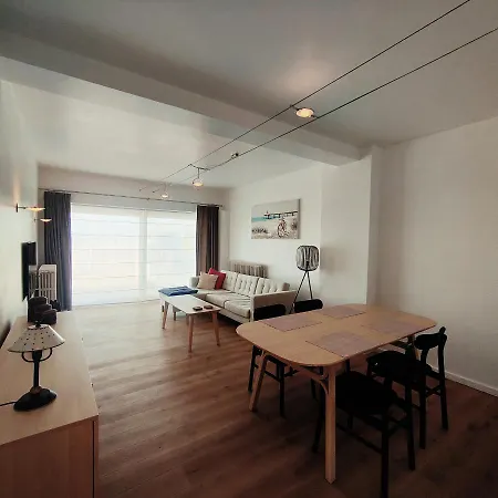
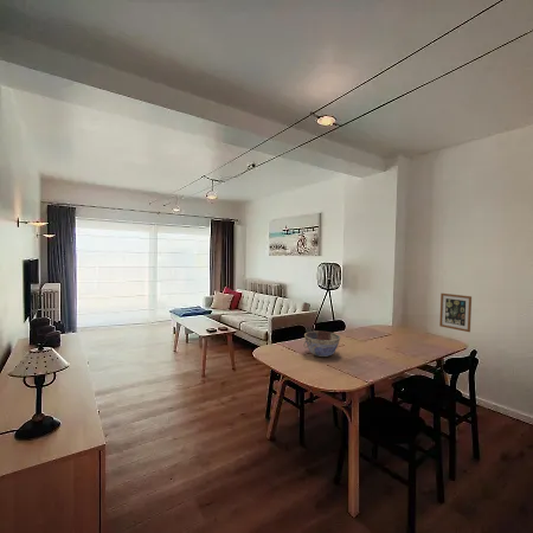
+ wall art (455, 312)
+ bowl (321, 345)
